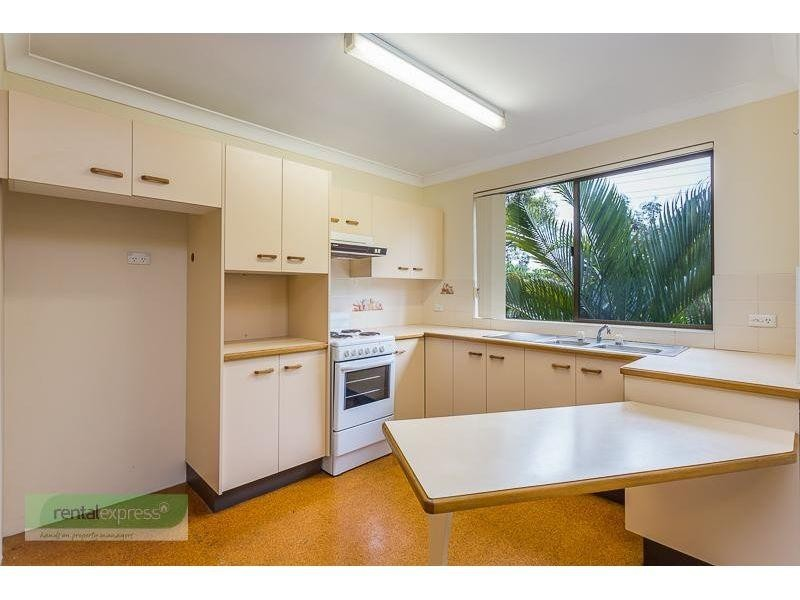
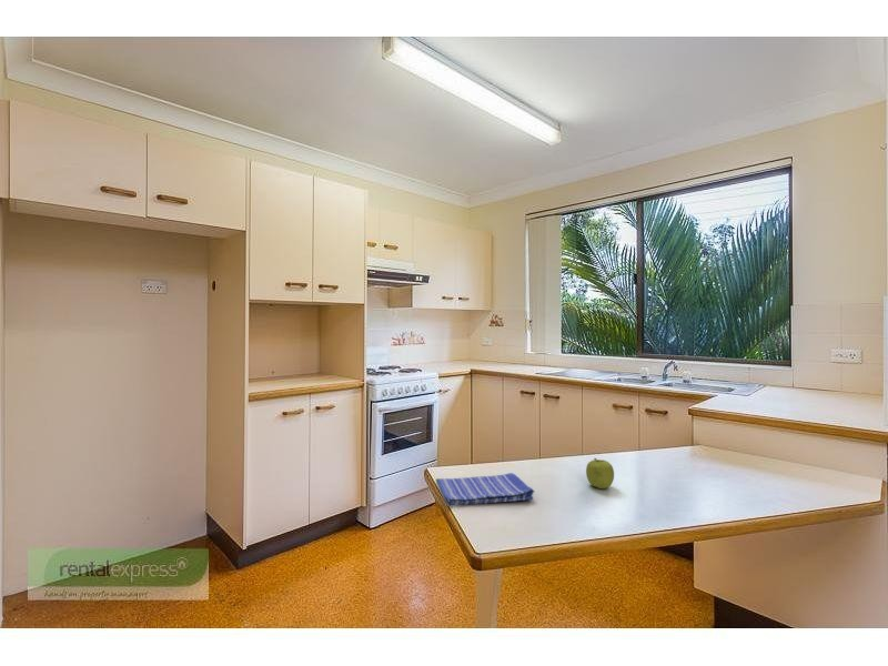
+ fruit (599, 472)
+ dish towel (483, 486)
